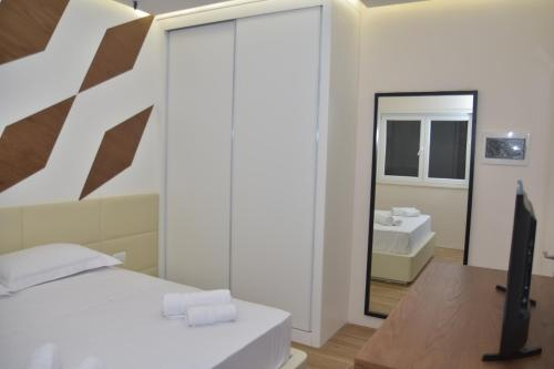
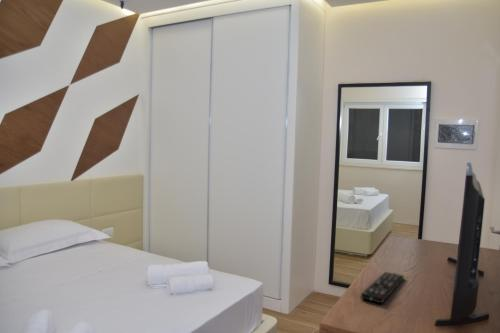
+ remote control (383, 285)
